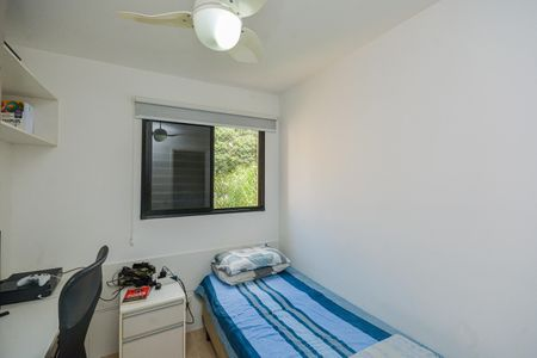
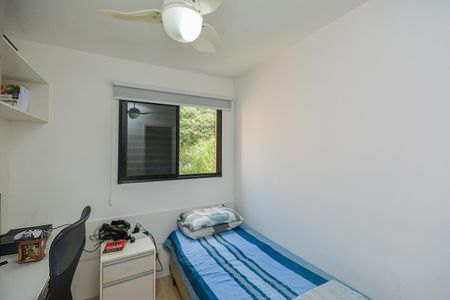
+ desk organizer (32, 245)
